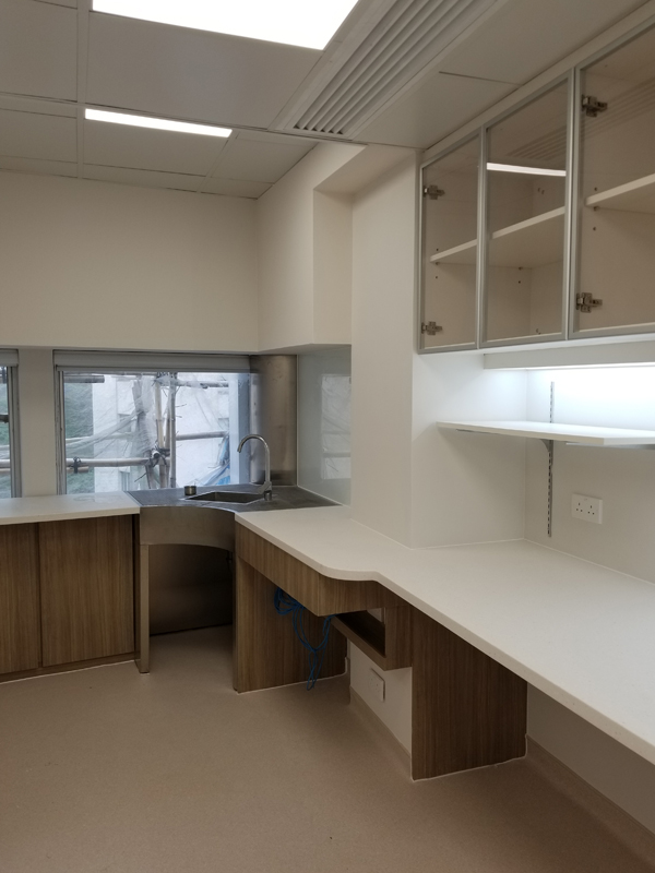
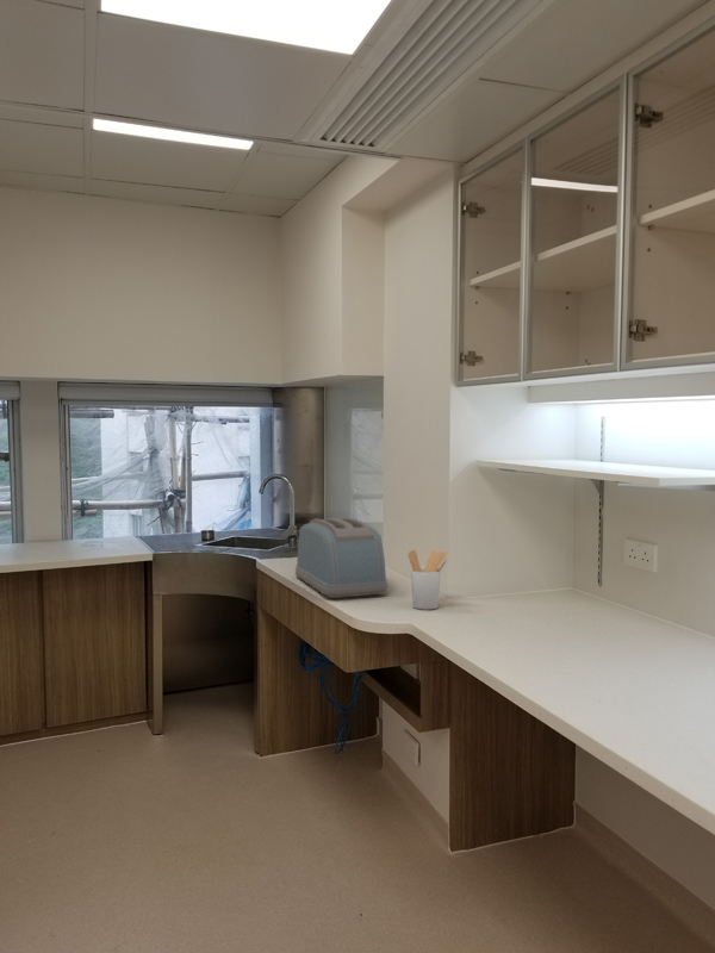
+ utensil holder (429, 578)
+ toaster (337, 552)
